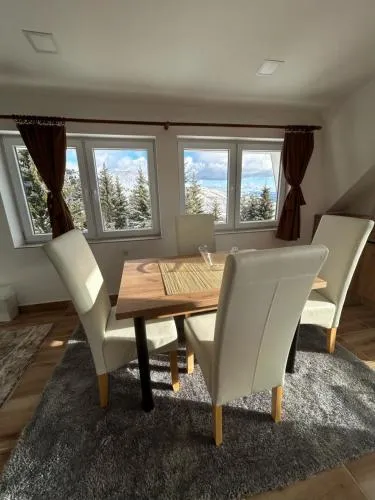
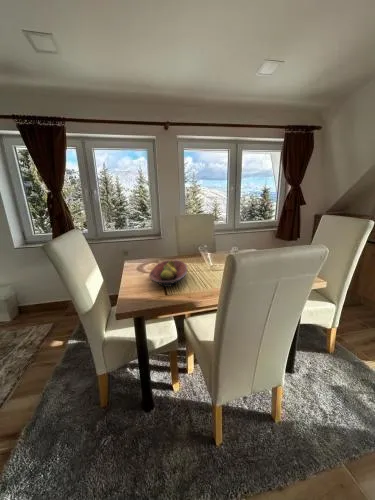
+ fruit bowl (169, 270)
